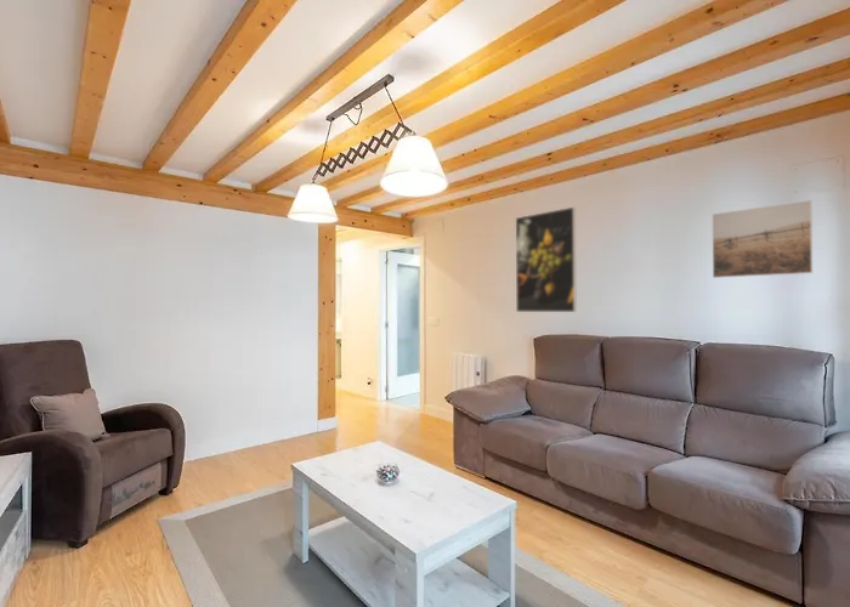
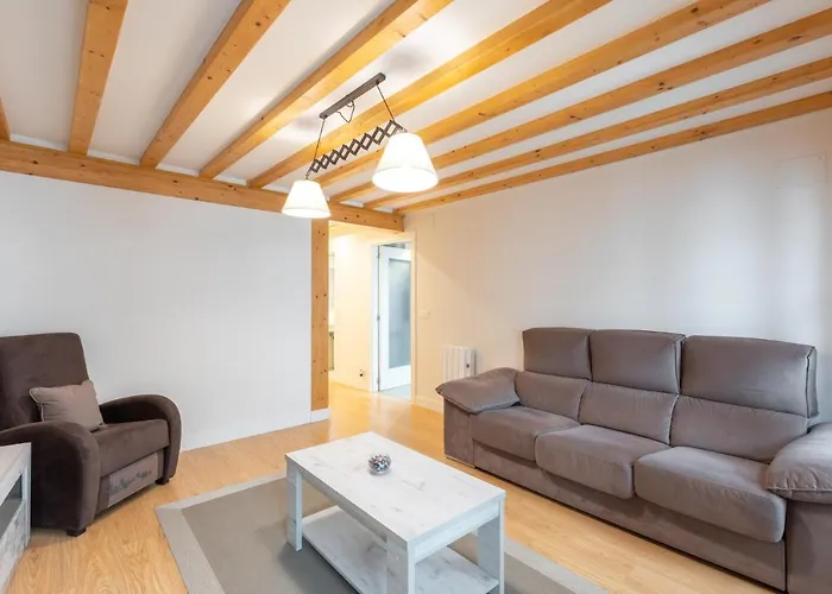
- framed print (544, 262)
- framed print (759, 242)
